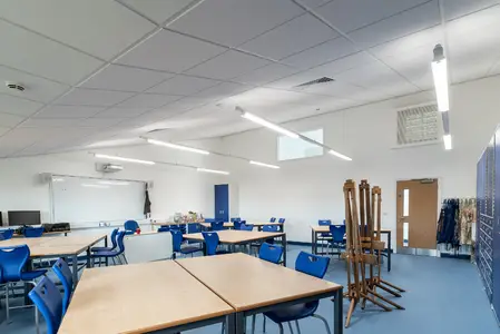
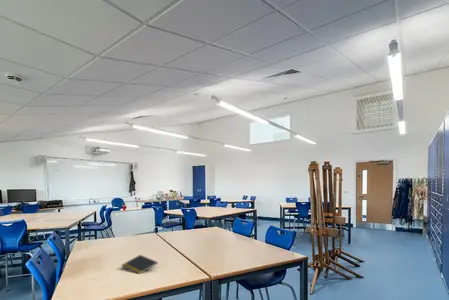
+ notepad (139, 264)
